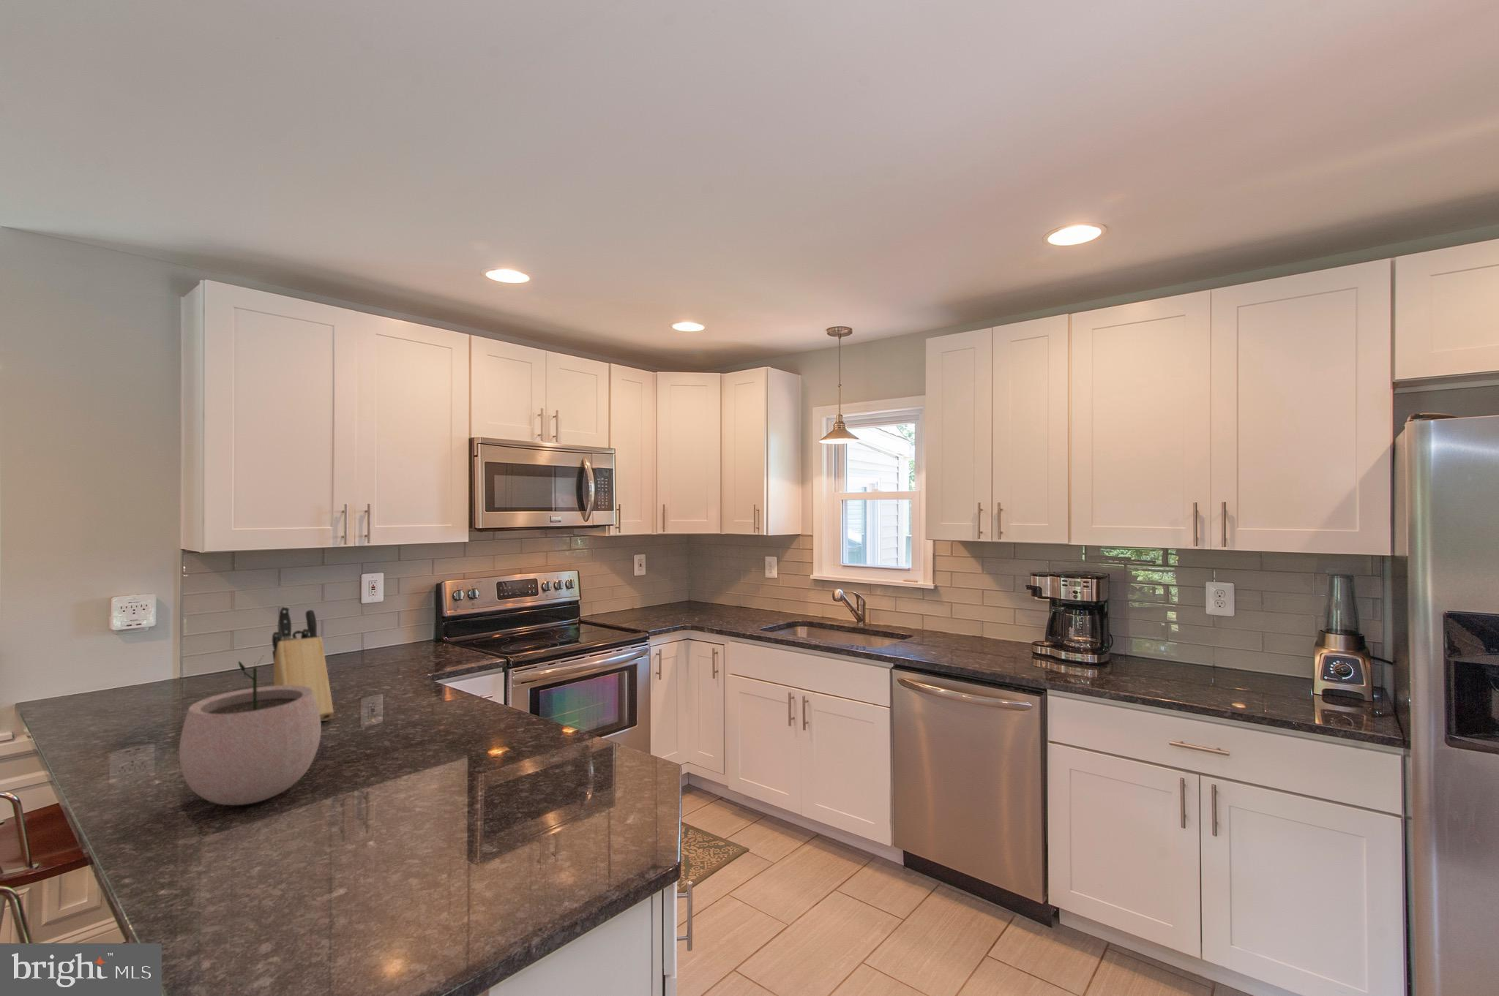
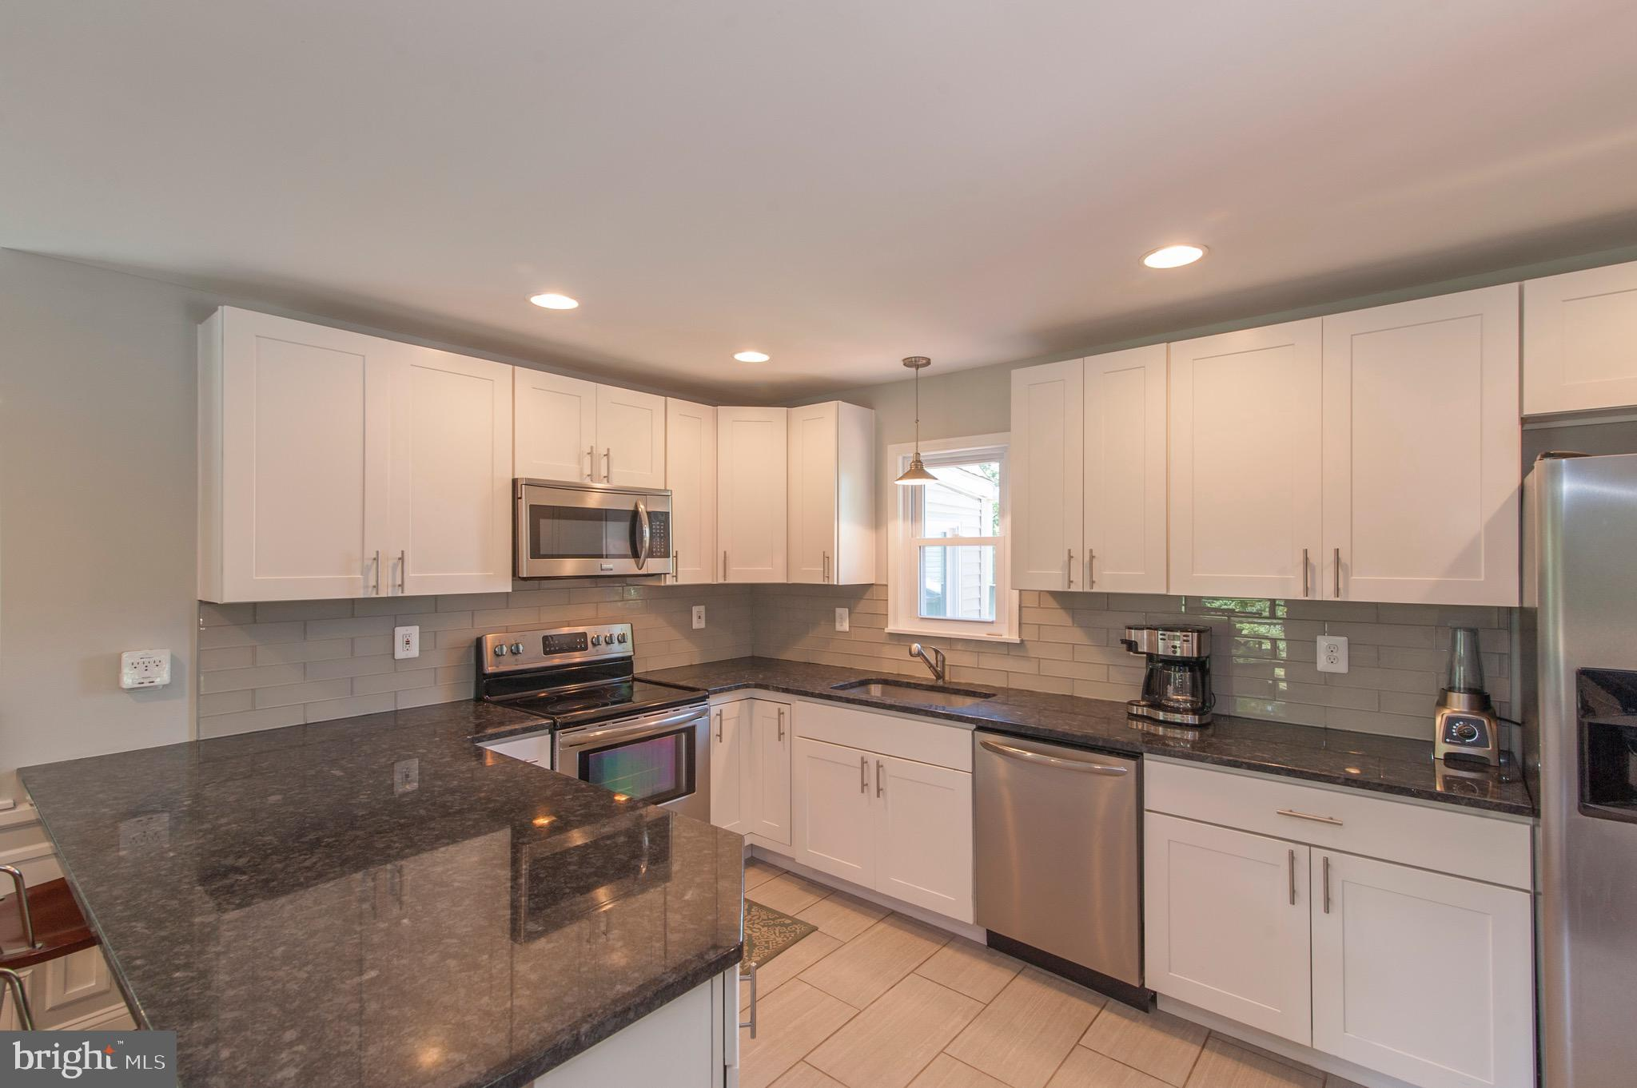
- plant pot (254, 726)
- knife block (300, 660)
